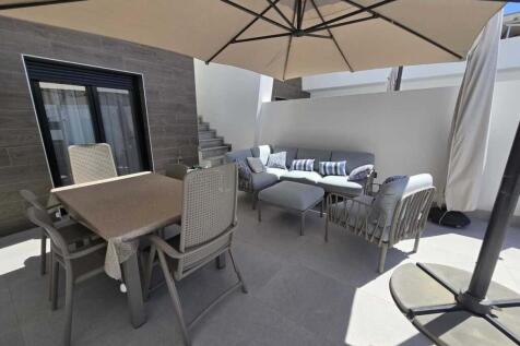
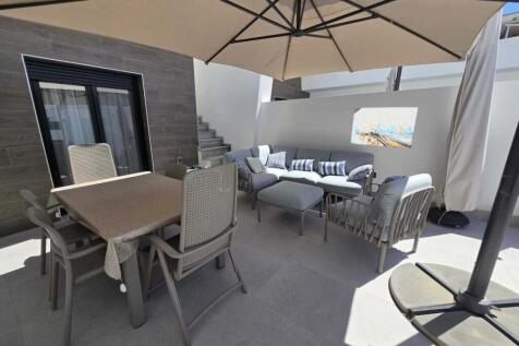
+ wall art (381, 127)
